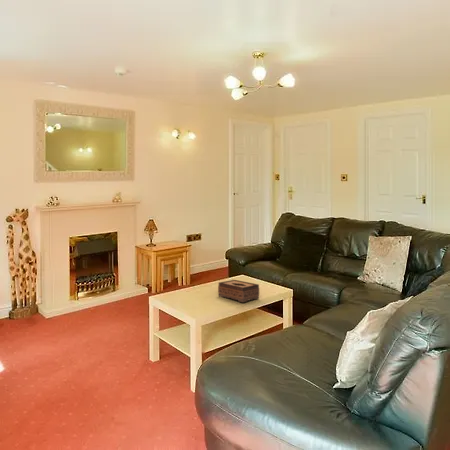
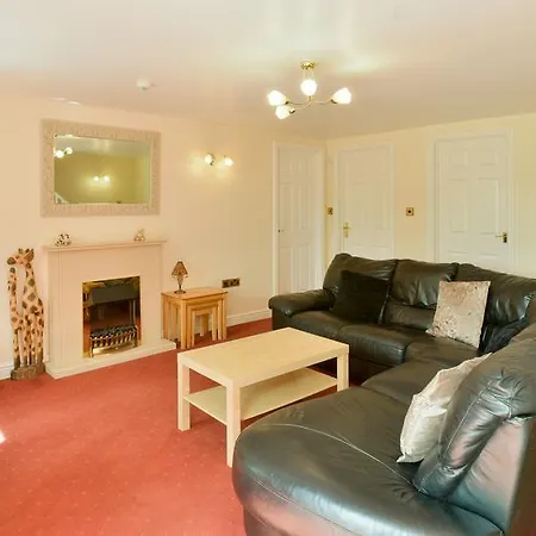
- tissue box (238, 290)
